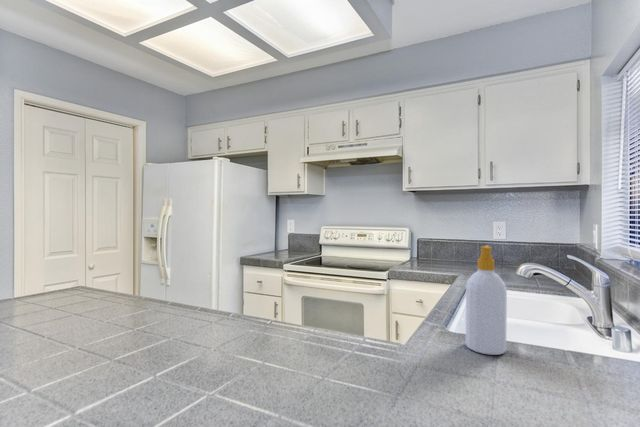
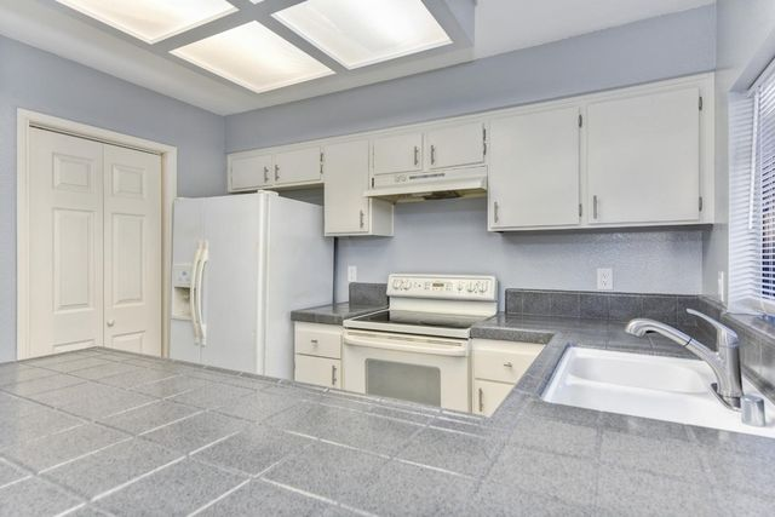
- soap bottle (485, 296)
